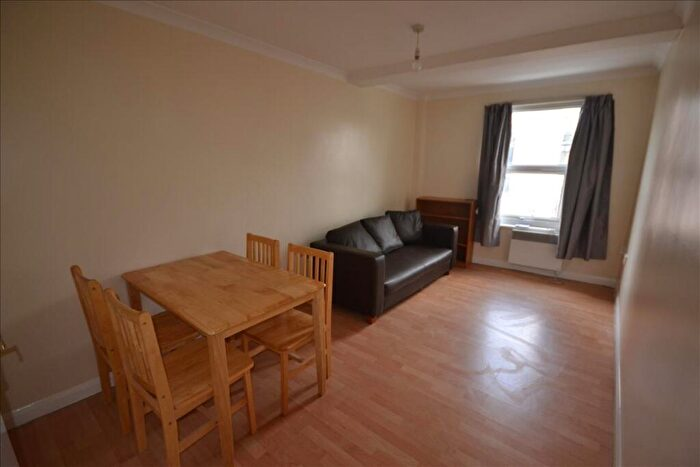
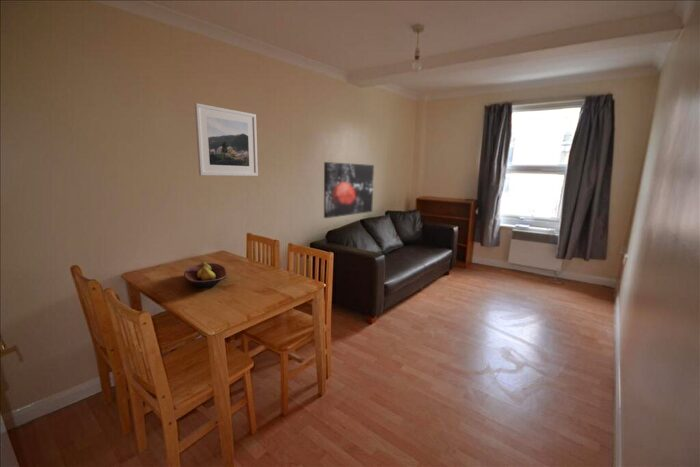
+ wall art (350, 189)
+ fruit bowl (205, 272)
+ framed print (229, 143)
